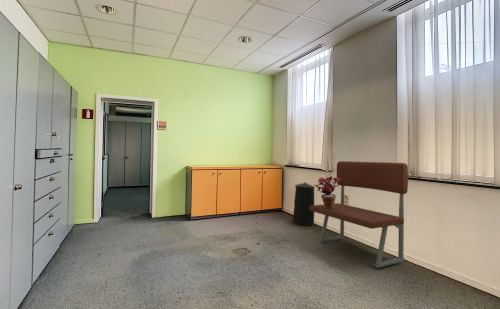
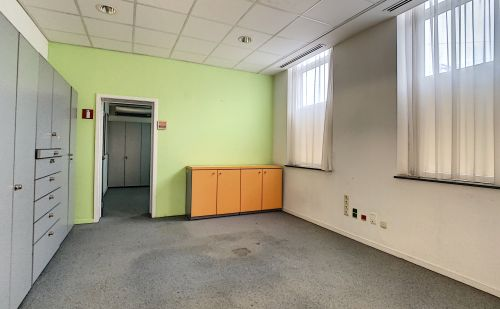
- potted plant (328, 192)
- bench (356, 207)
- trash can (302, 202)
